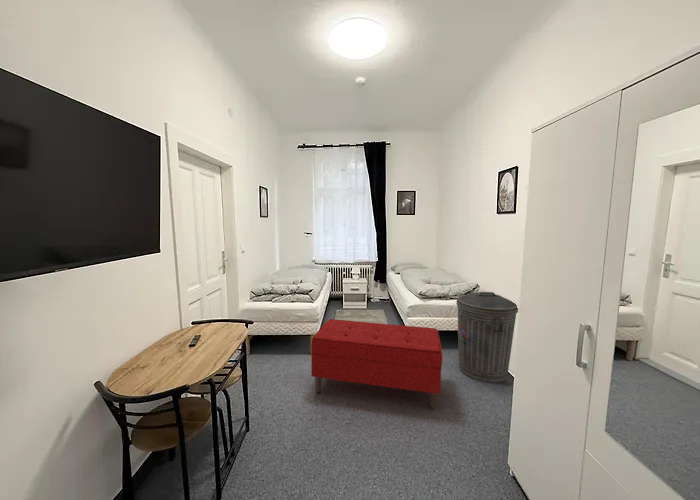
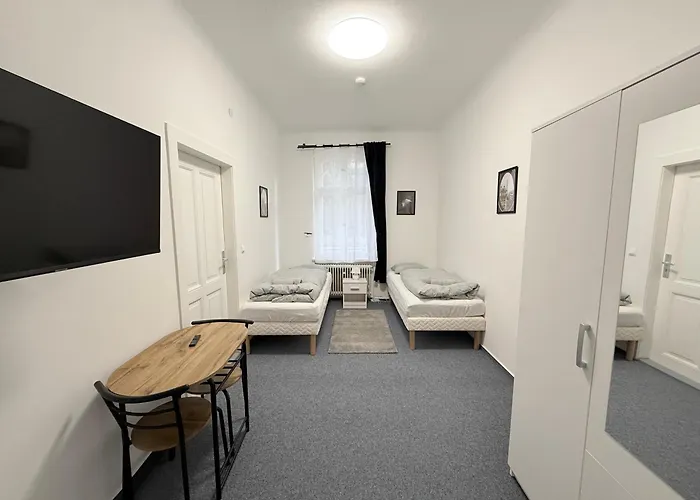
- trash can (484, 331)
- bench (376, 359)
